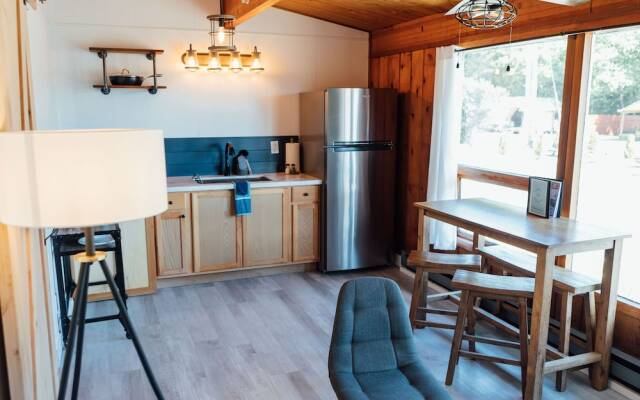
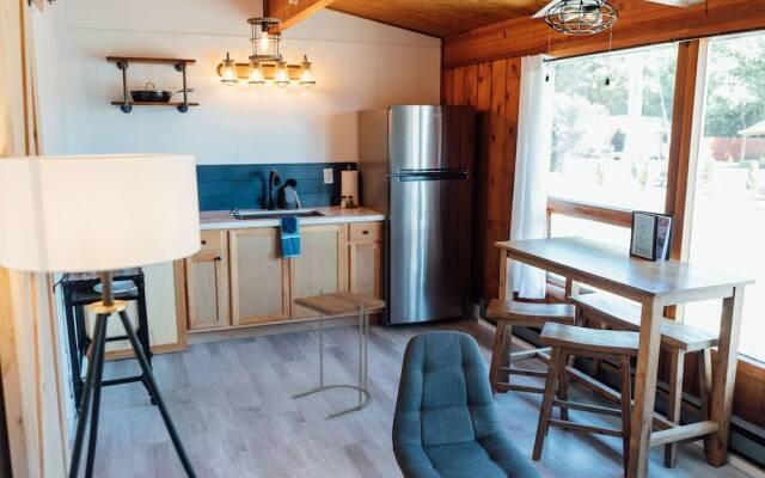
+ side table (322, 348)
